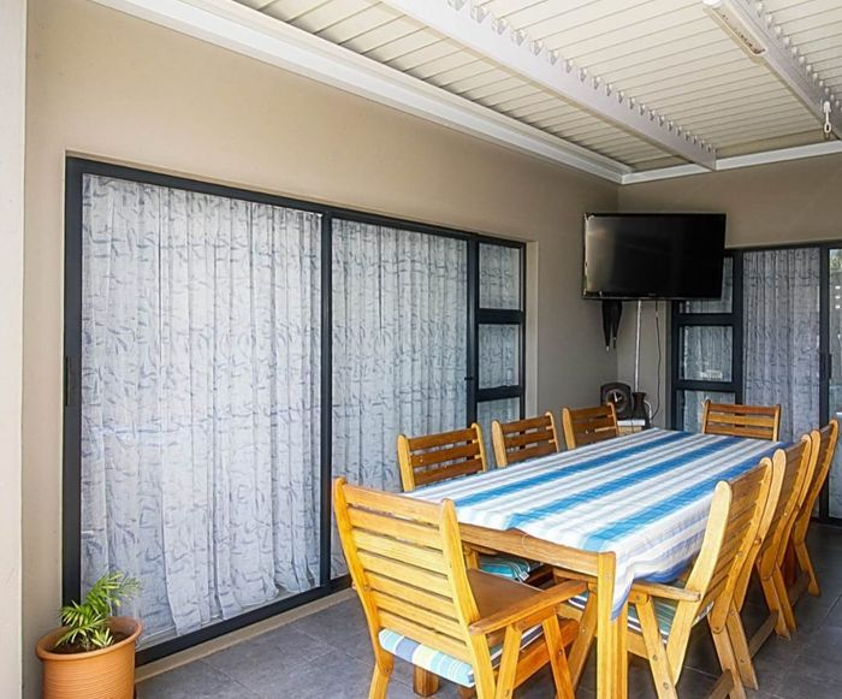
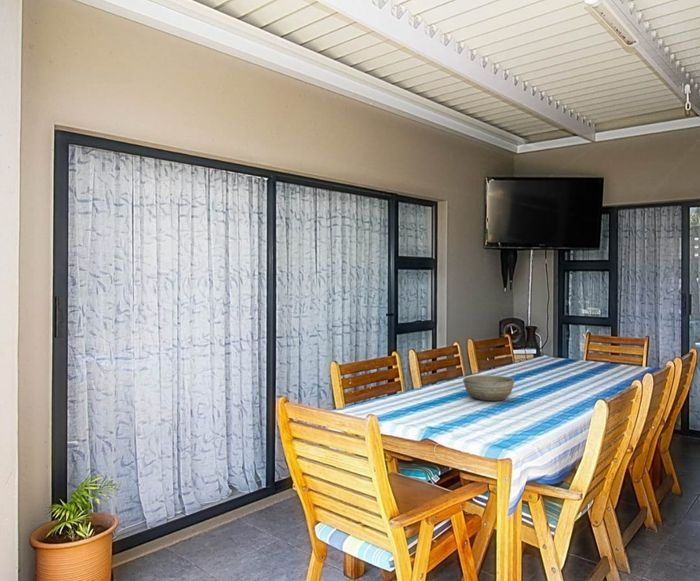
+ bowl (488, 388)
